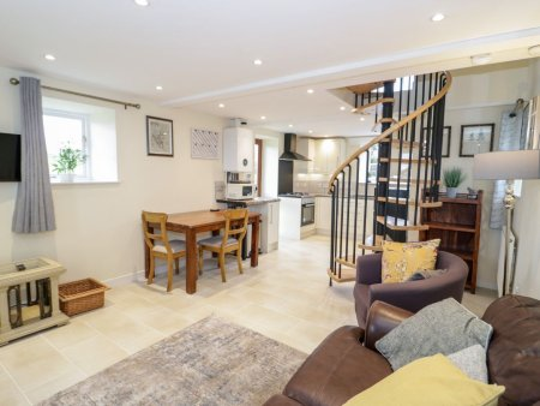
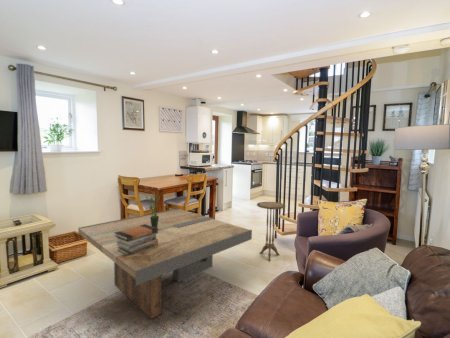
+ side table (270, 230)
+ book stack (137, 238)
+ potted plant (152, 210)
+ coffee table (165, 256)
